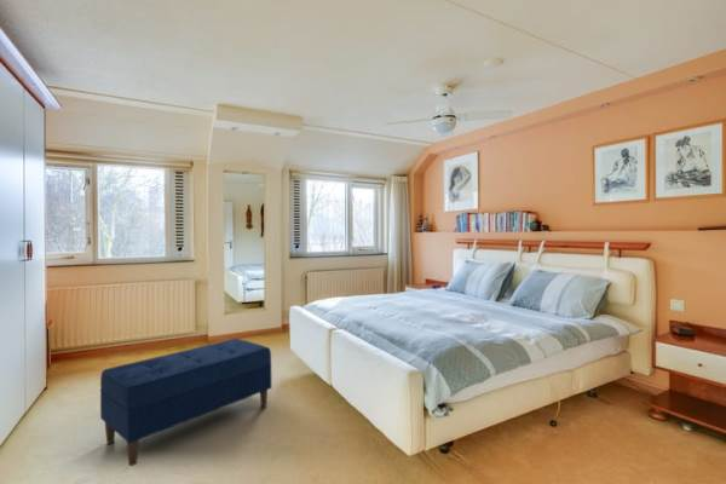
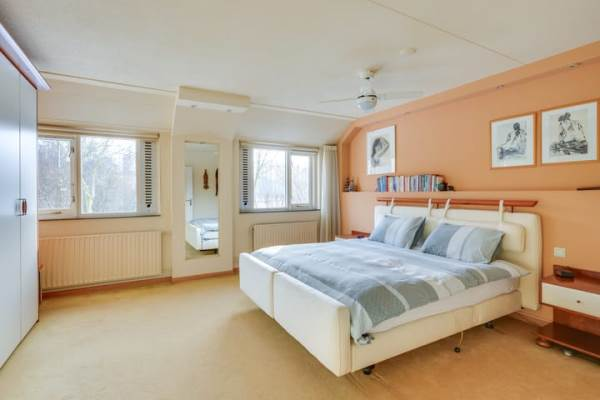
- bench (194, 390)
